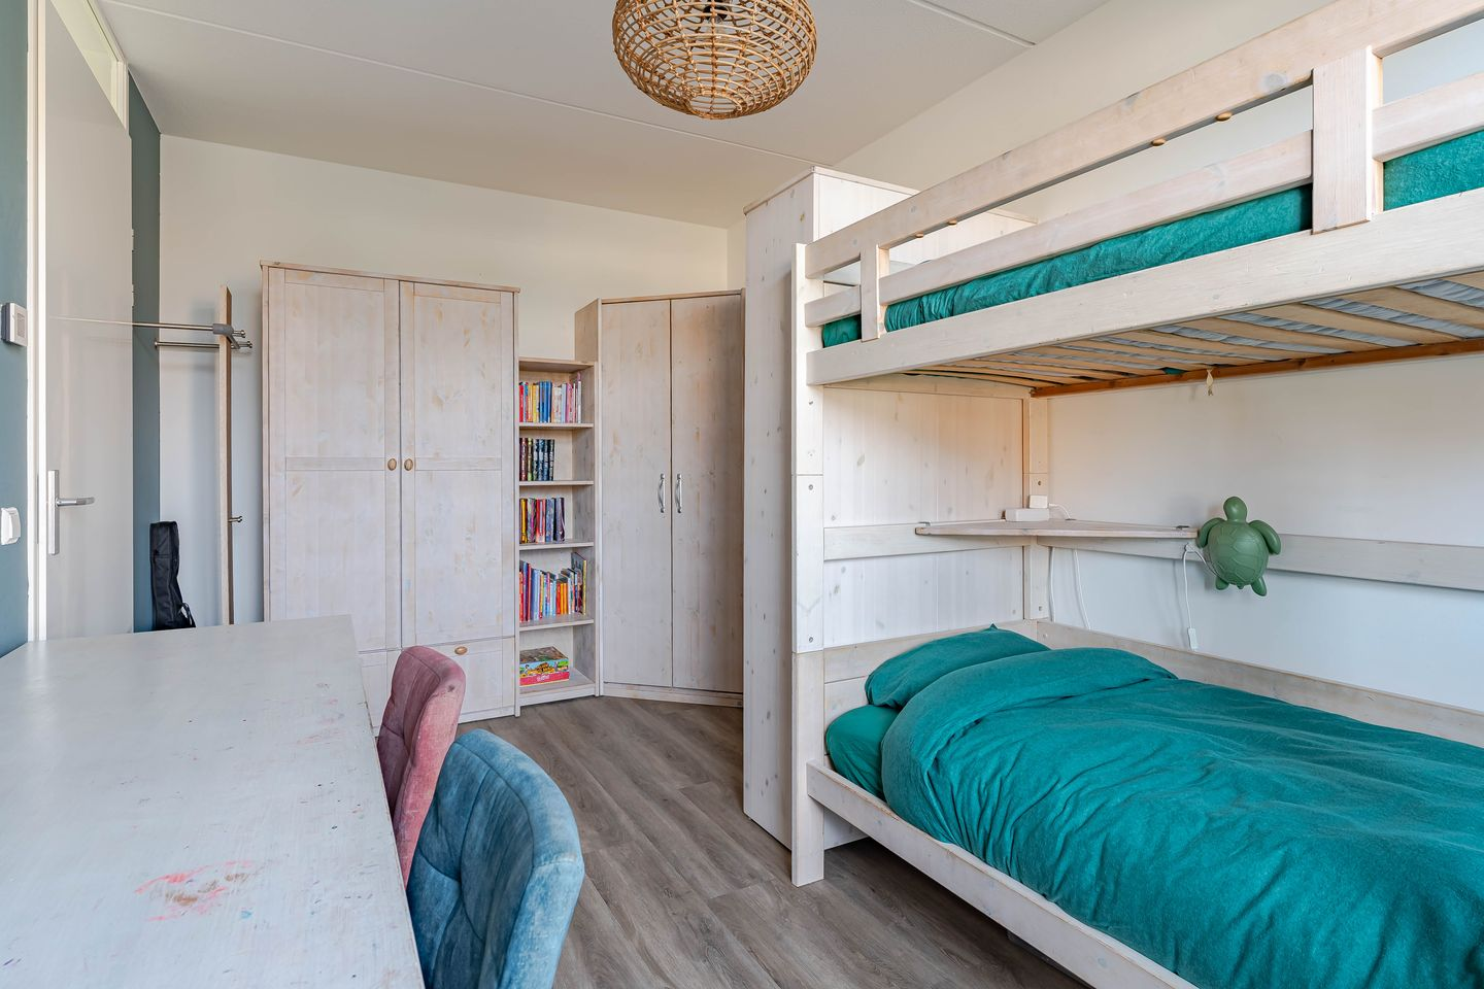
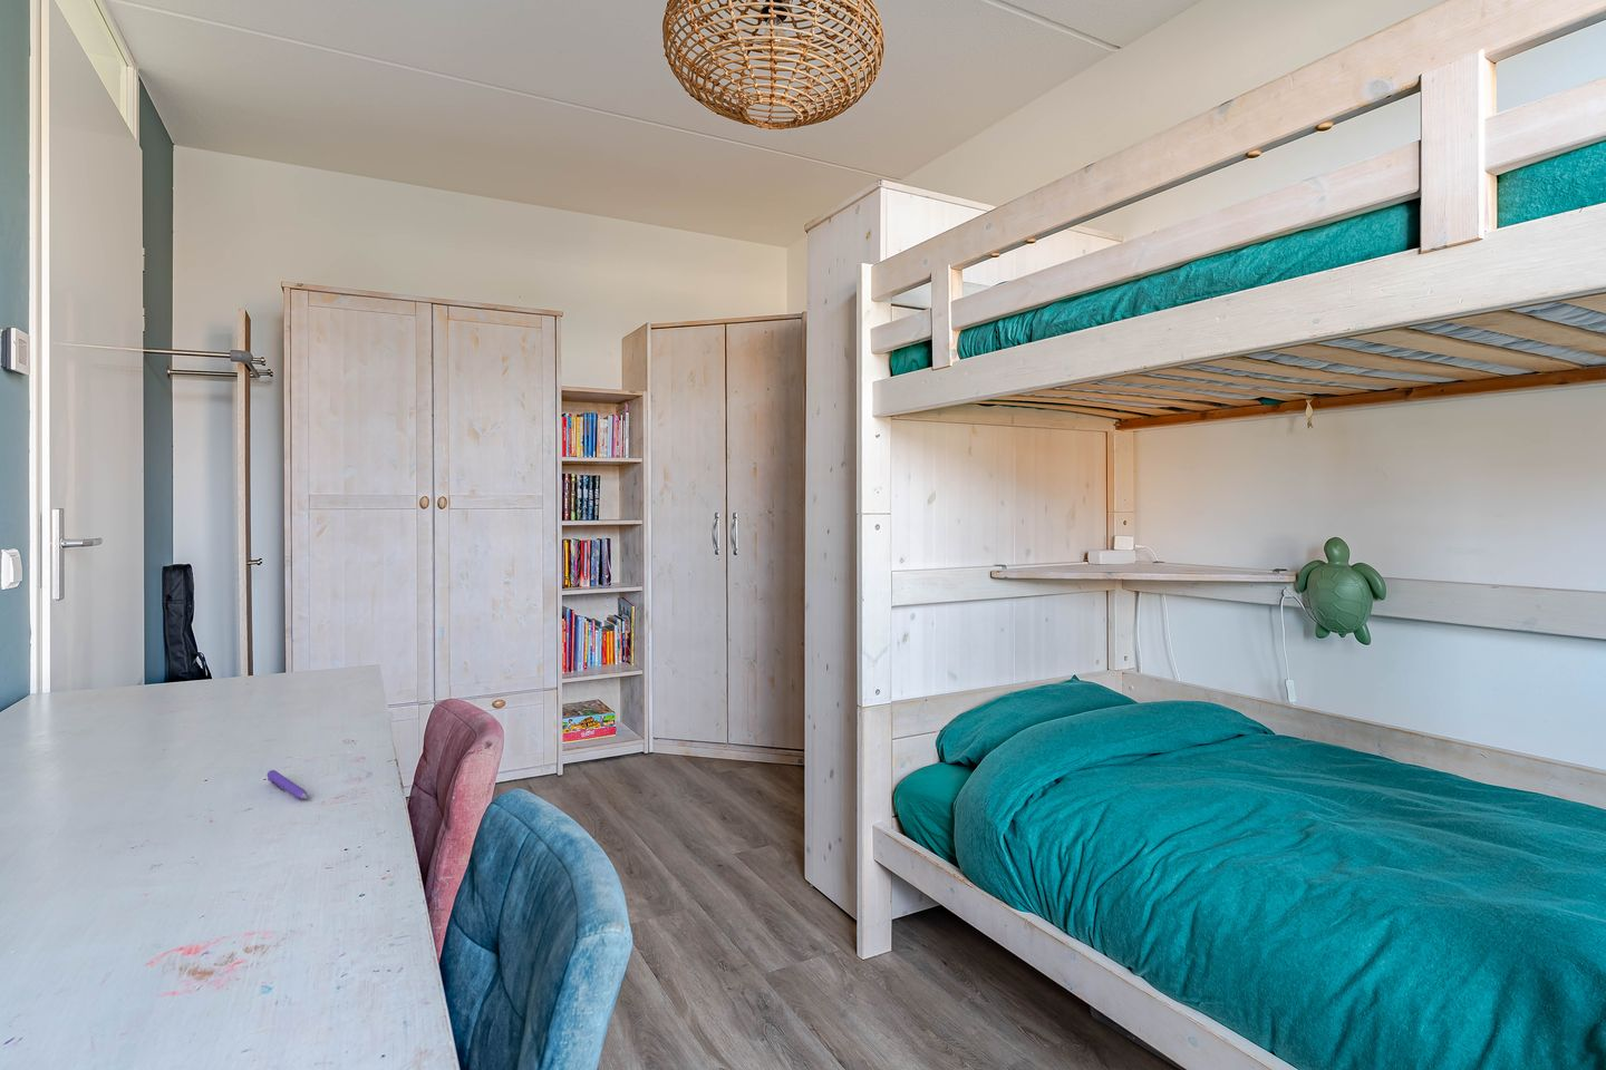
+ pen (287, 785)
